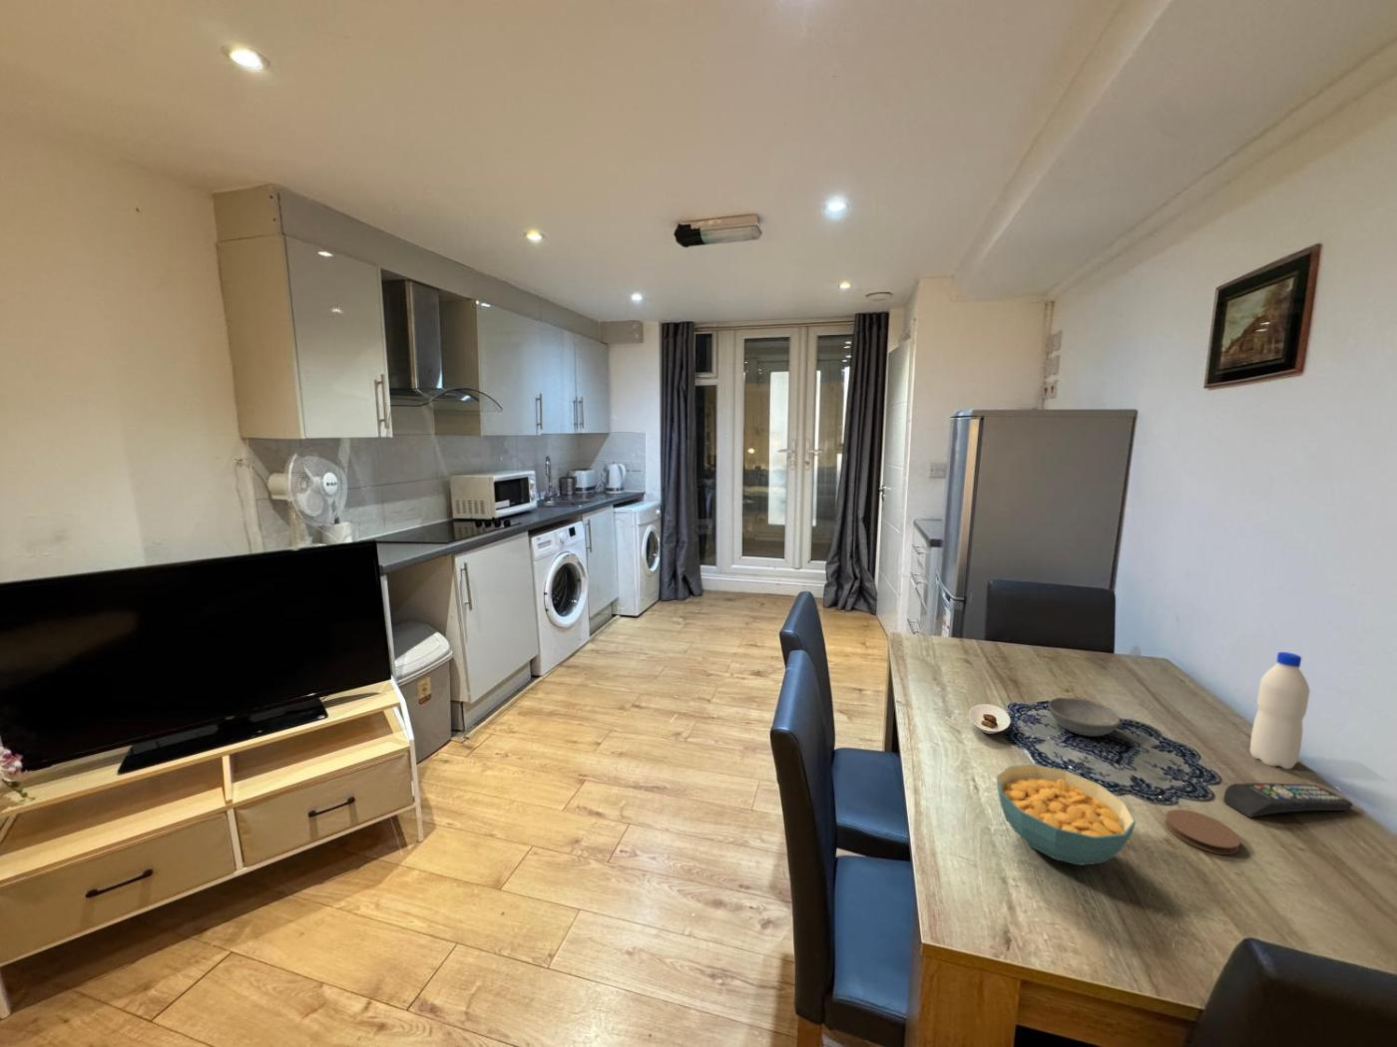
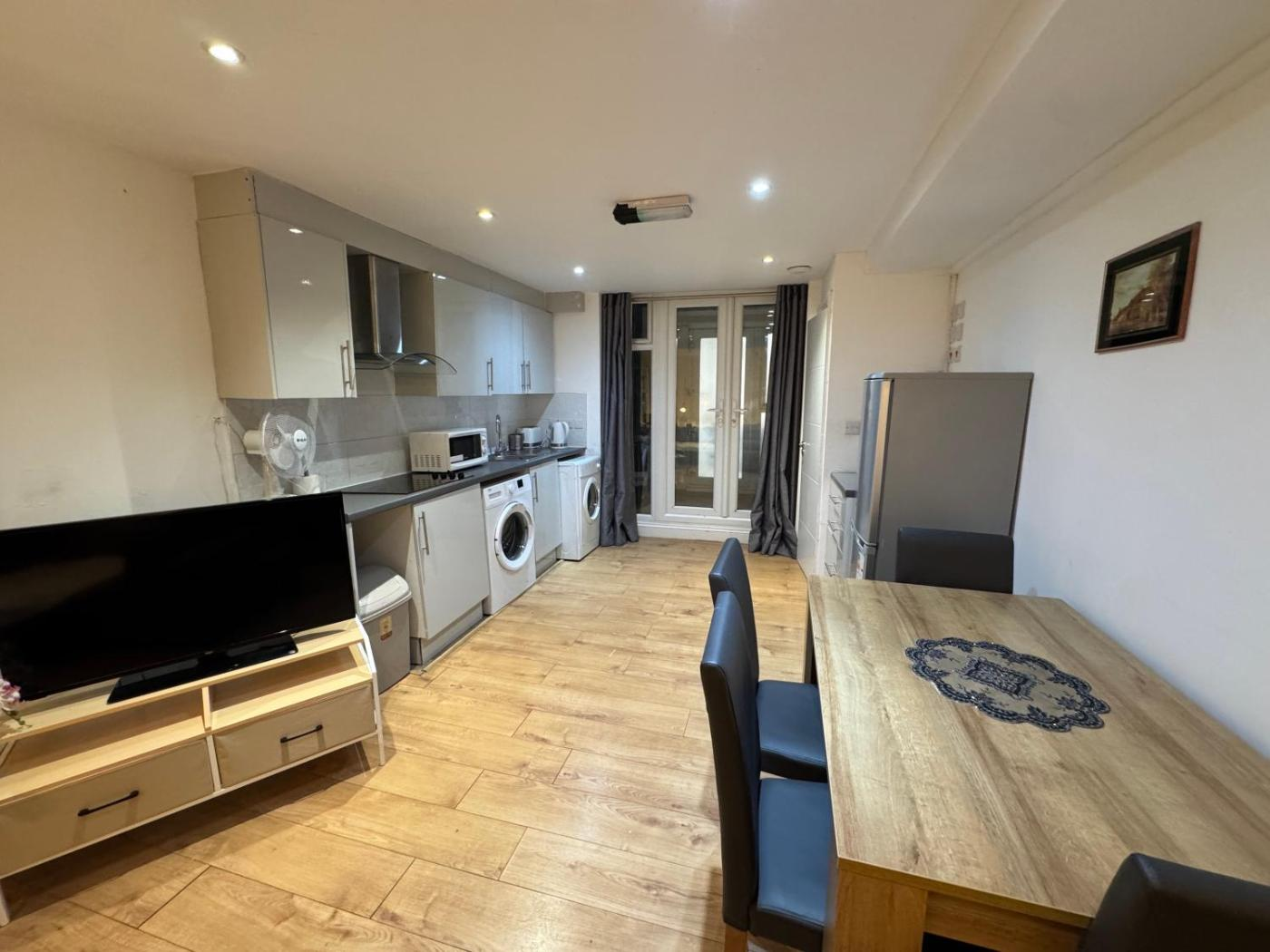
- coaster (1201, 830)
- cereal bowl (1058, 823)
- bowl (1081, 719)
- remote control (1286, 797)
- saucer (989, 721)
- water bottle (1280, 709)
